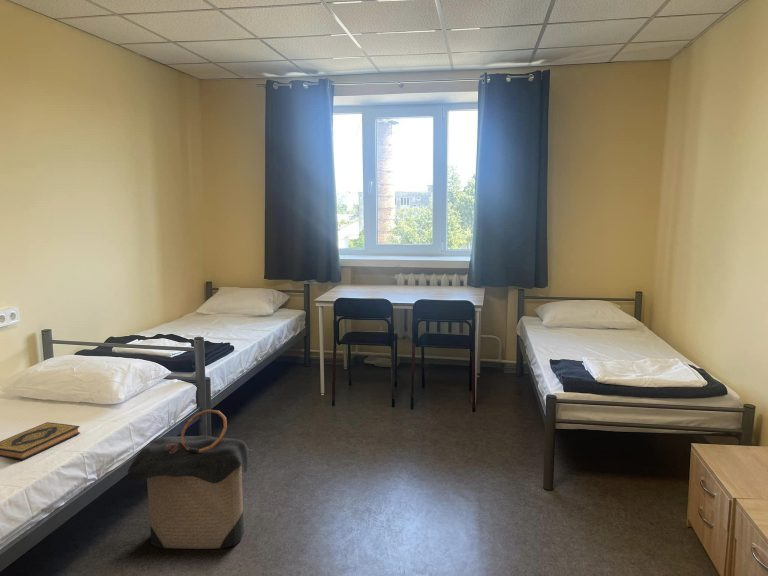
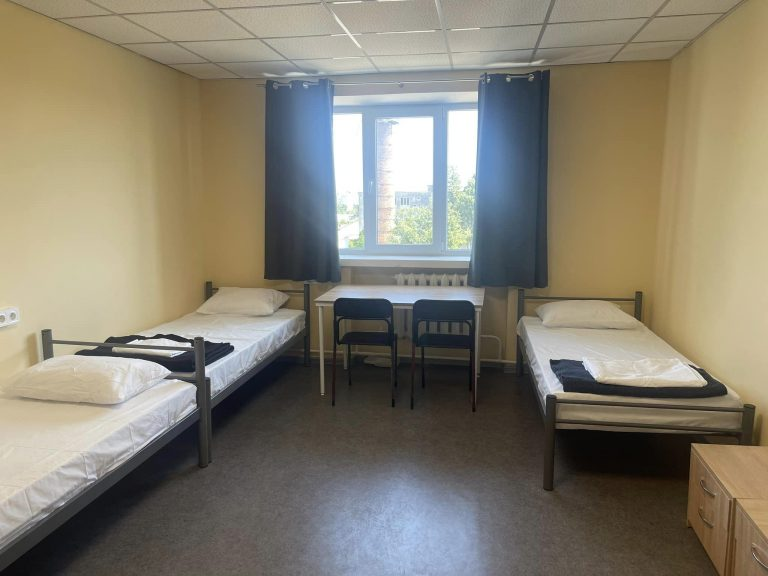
- hardback book (35, 439)
- laundry hamper (192, 478)
